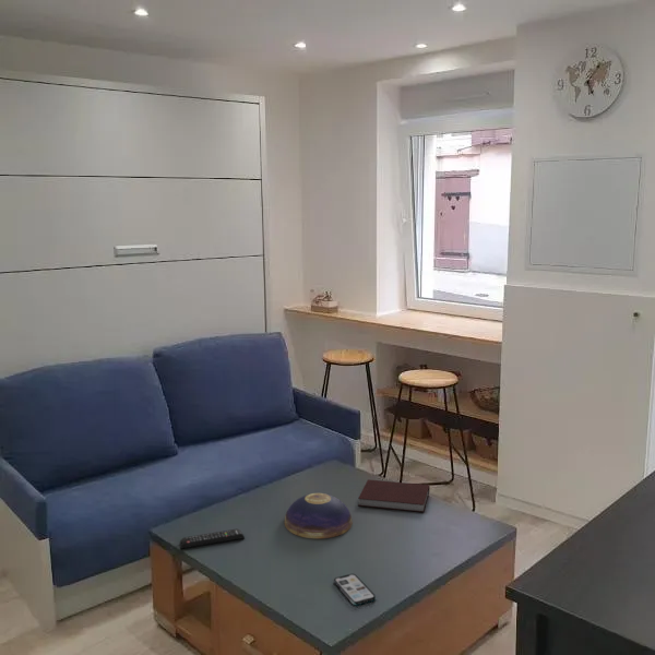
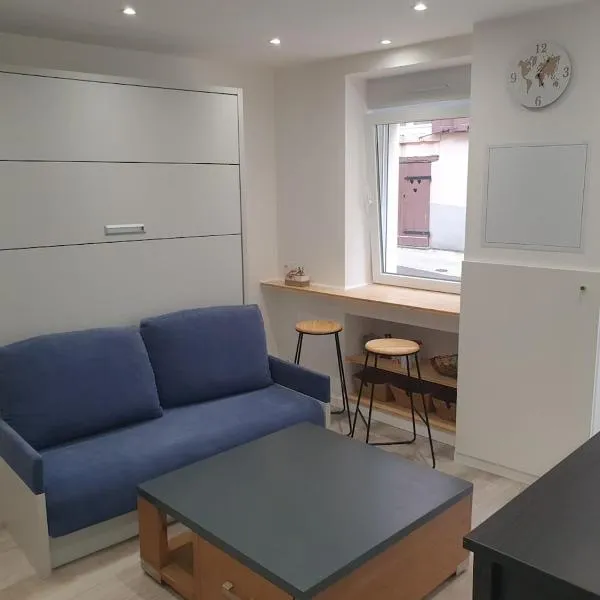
- remote control (212, 538)
- notebook (394, 495)
- decorative bowl (318, 509)
- phone case (354, 588)
